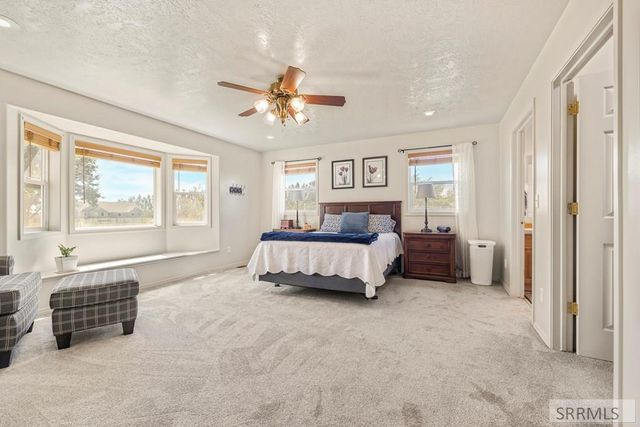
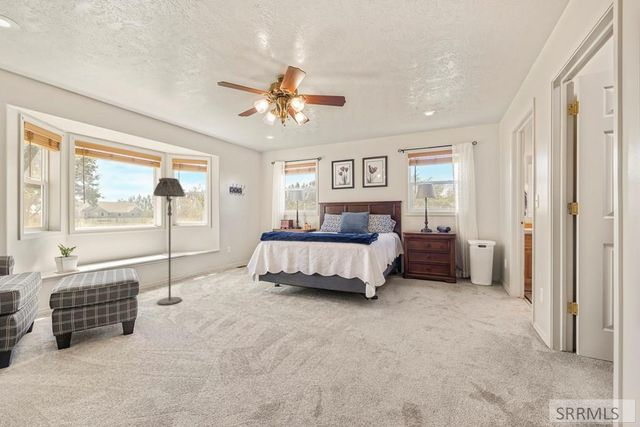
+ floor lamp (169, 239)
